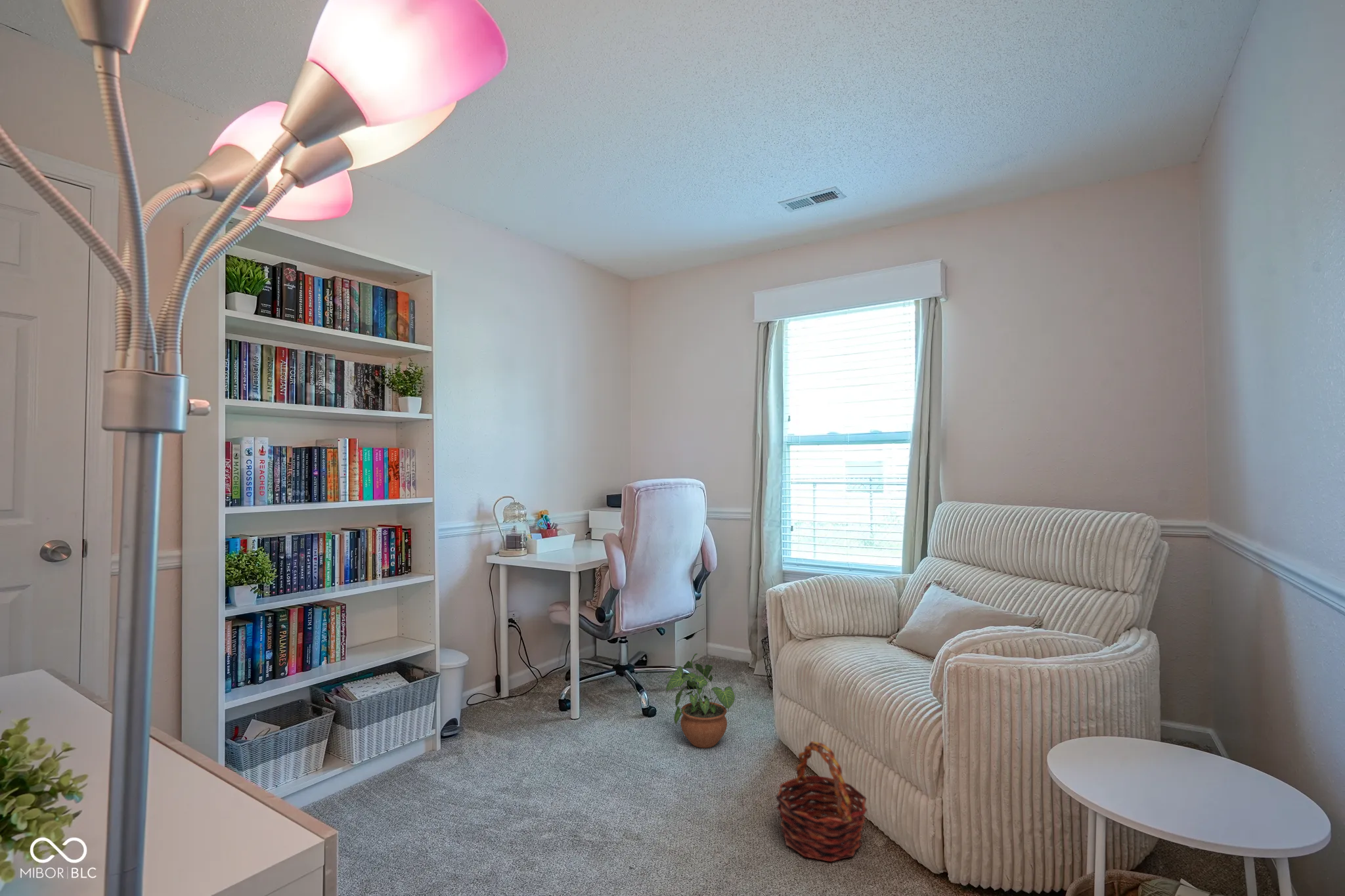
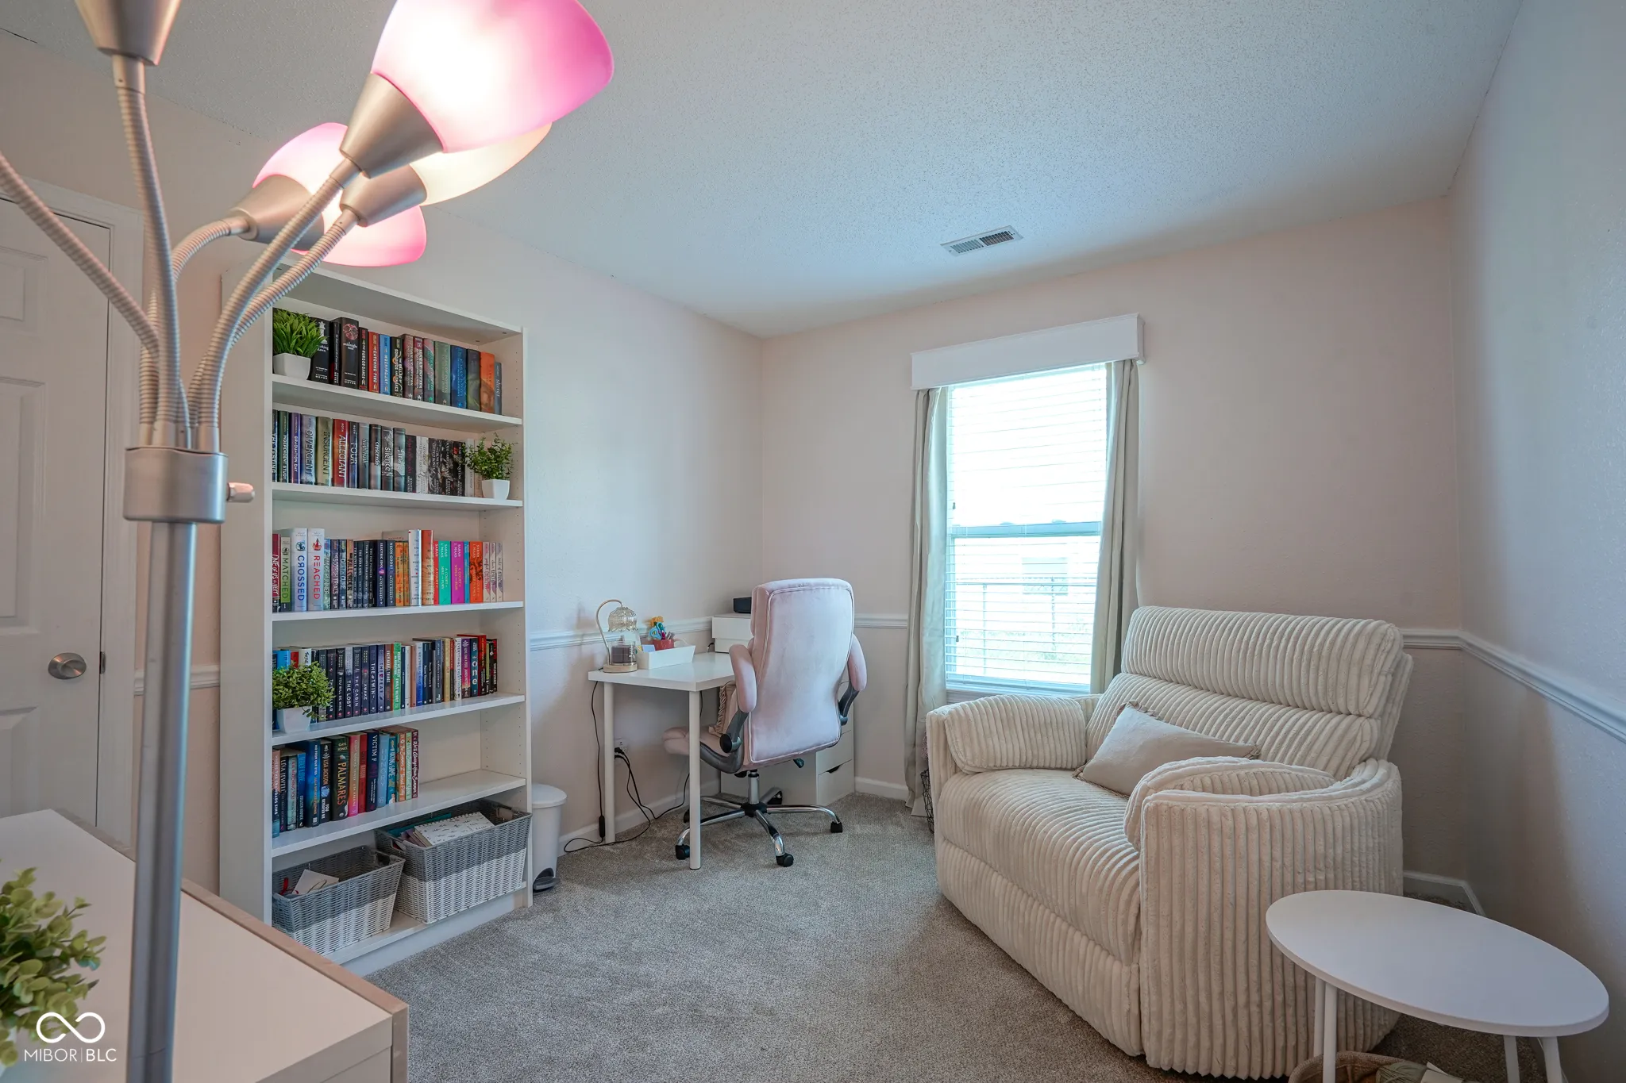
- potted plant (699, 698)
- basket (820, 792)
